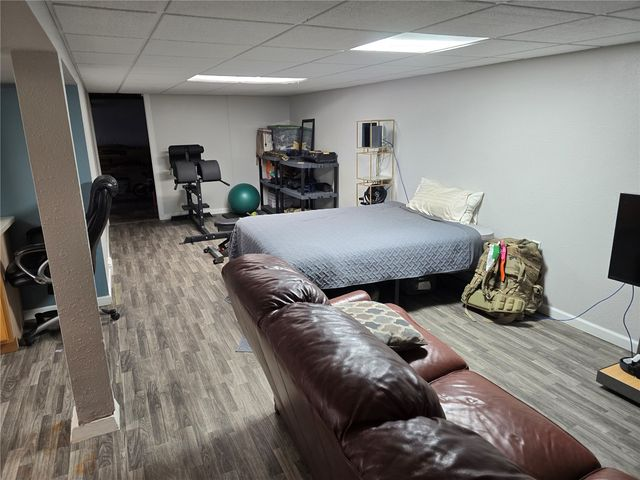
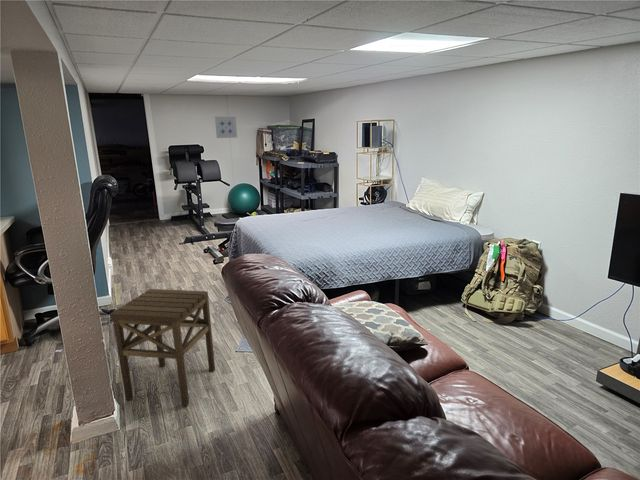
+ wall art (226, 127)
+ side table (167, 345)
